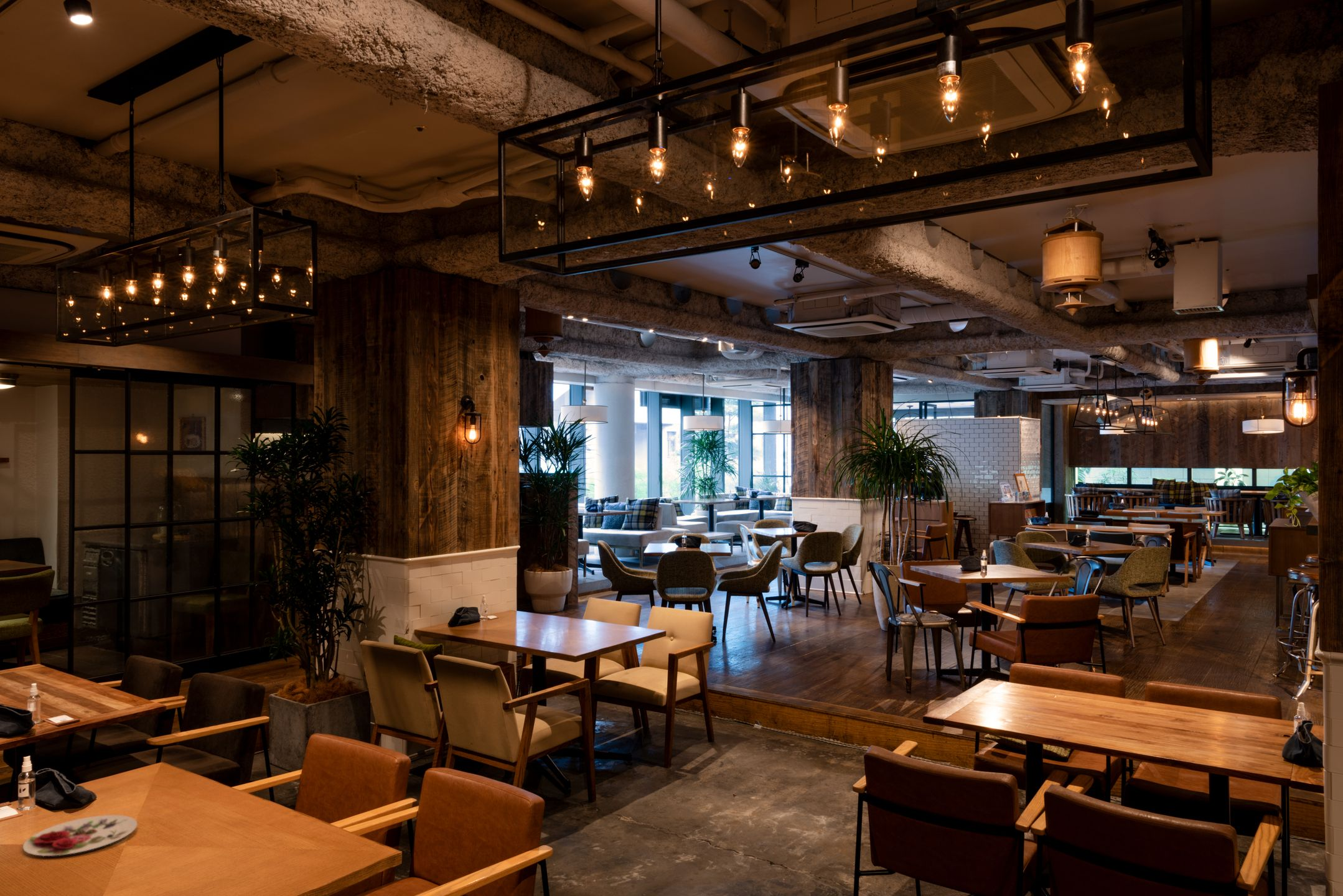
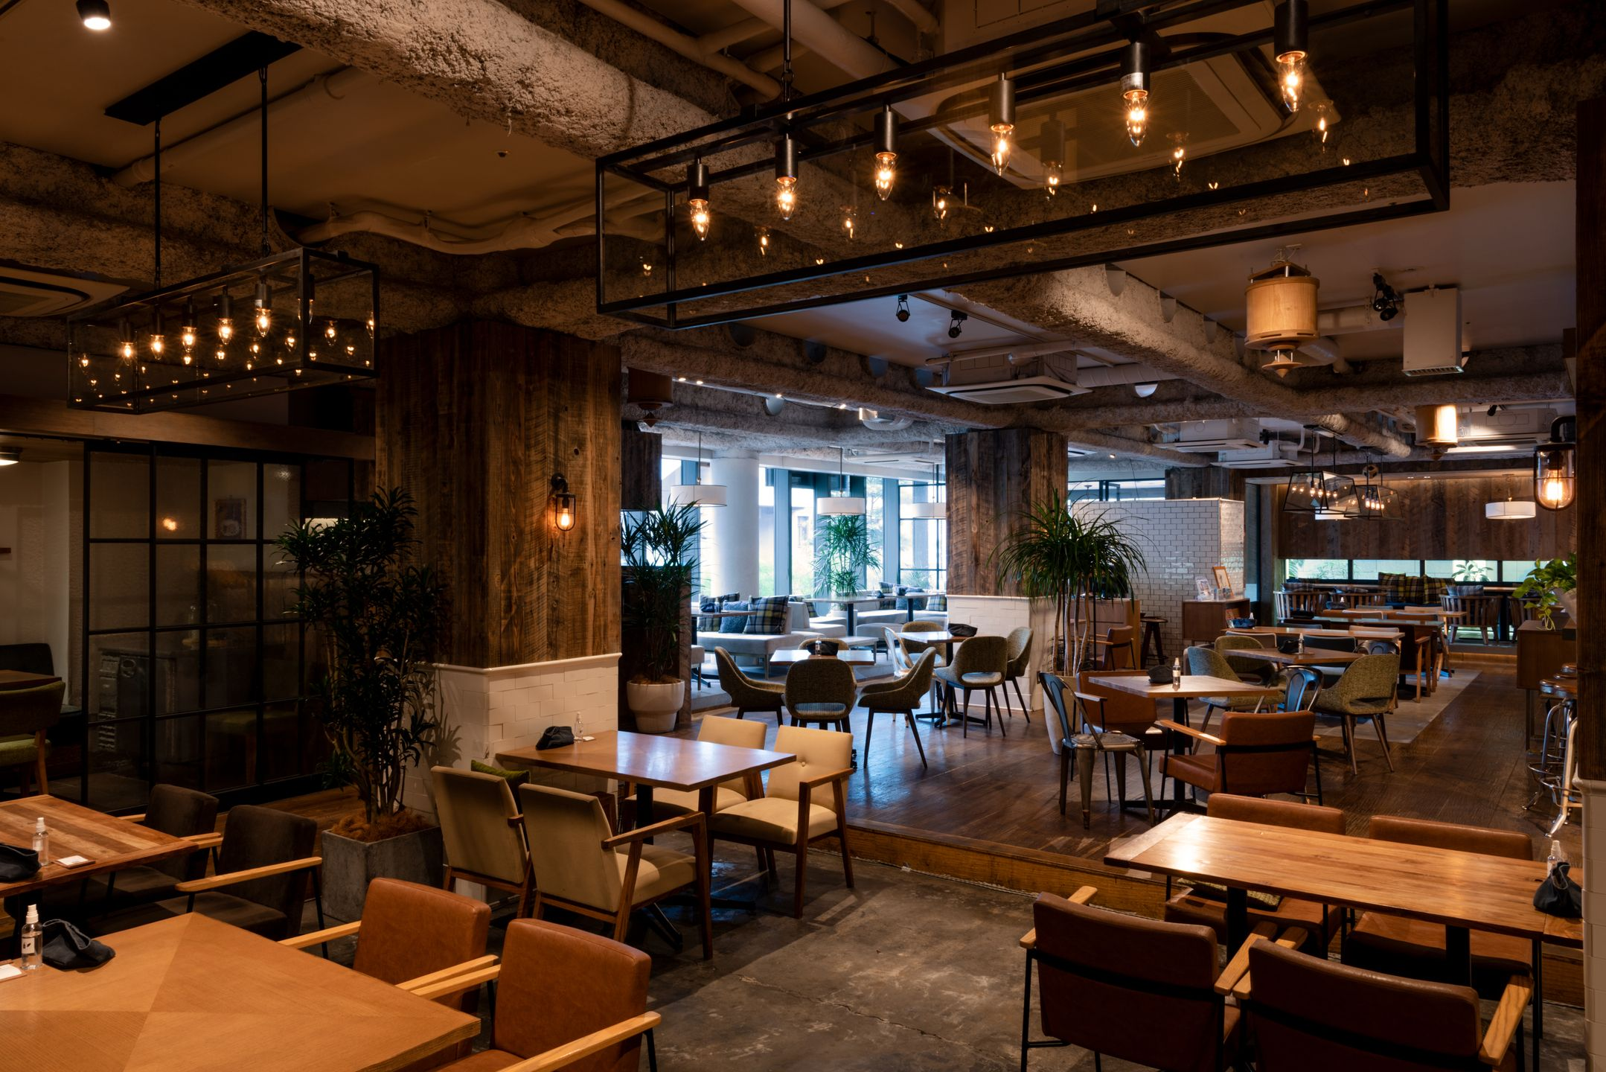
- plate (82, 833)
